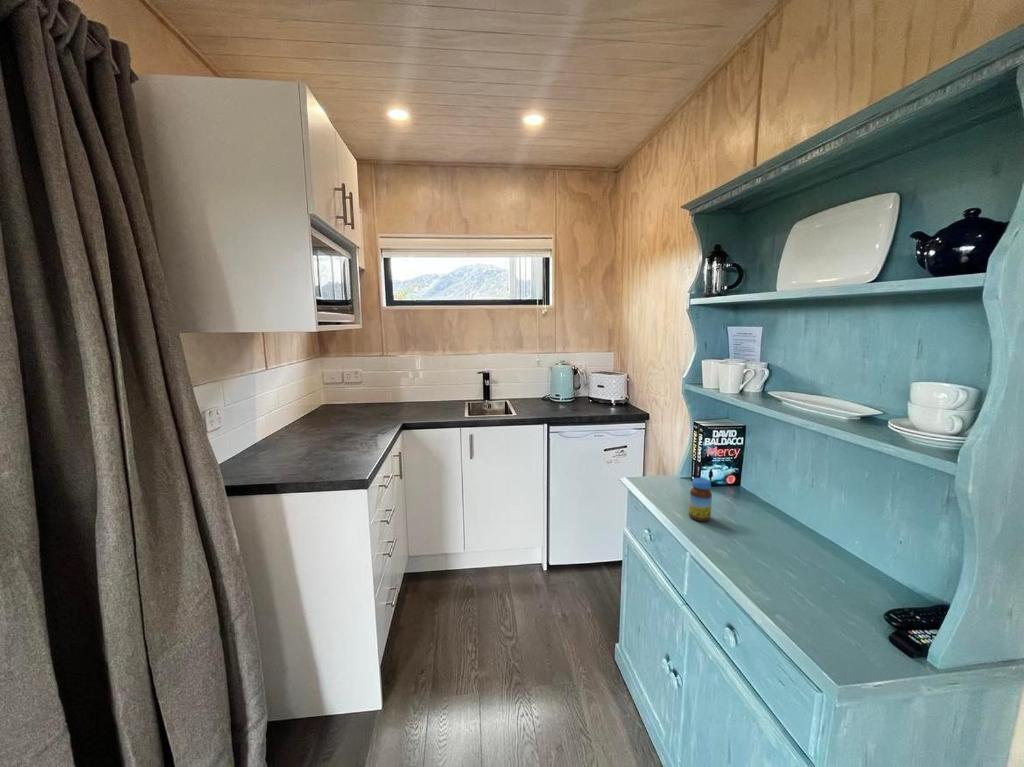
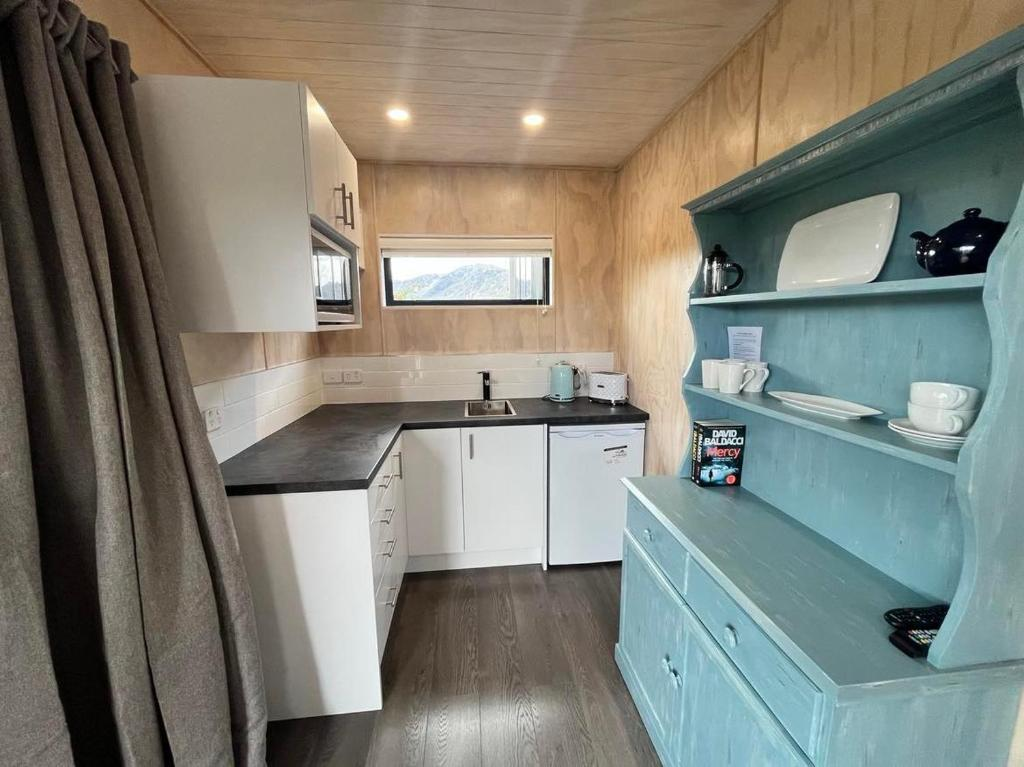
- jar (700, 498)
